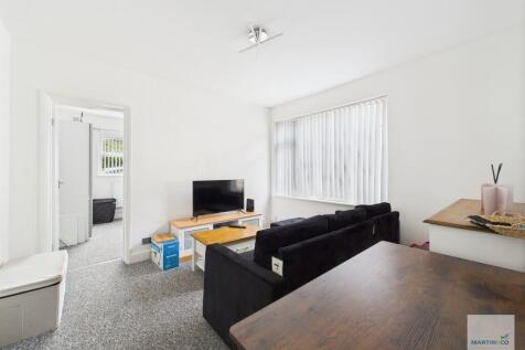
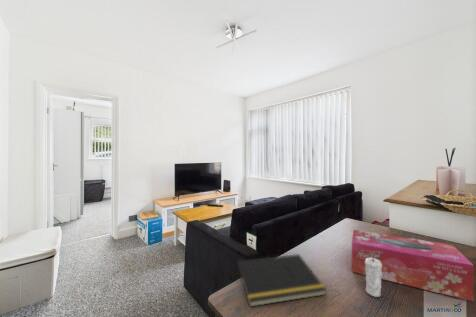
+ notepad (278, 276)
+ tissue box (401, 258)
+ candle (373, 273)
